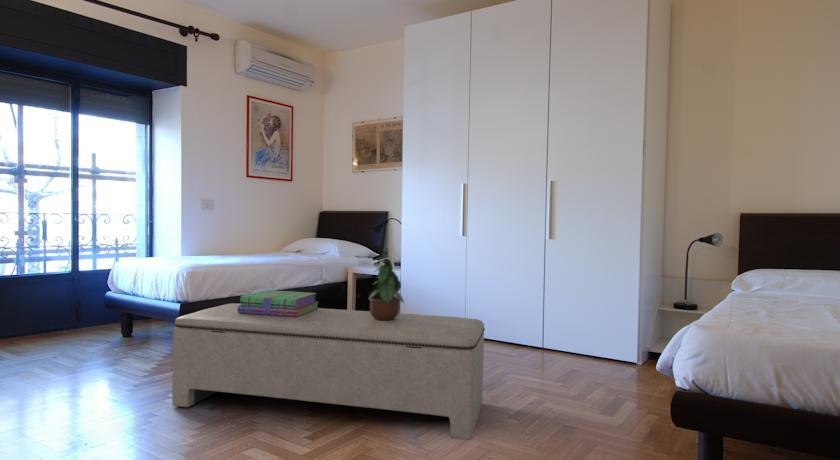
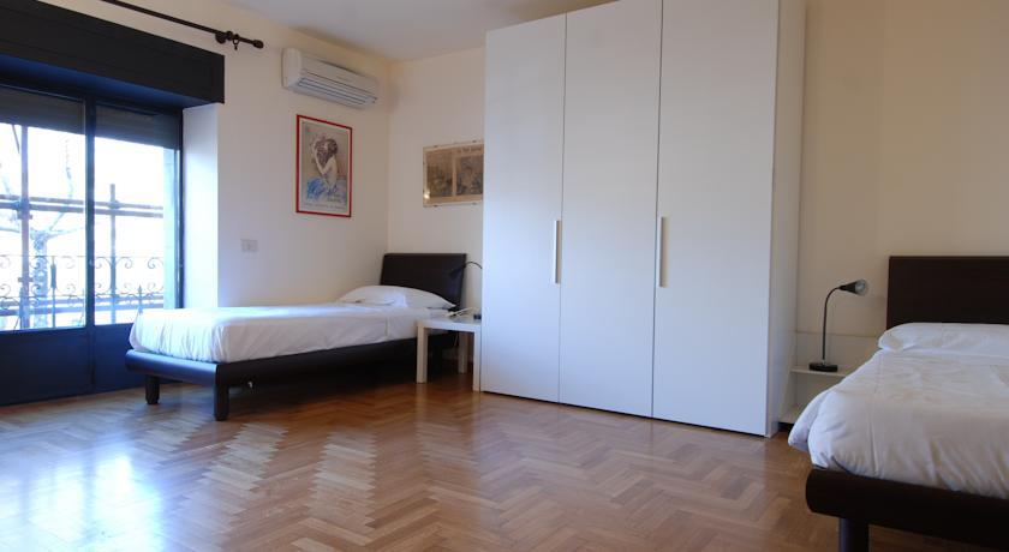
- potted plant (387, 282)
- stack of books (279, 302)
- bench (331, 360)
